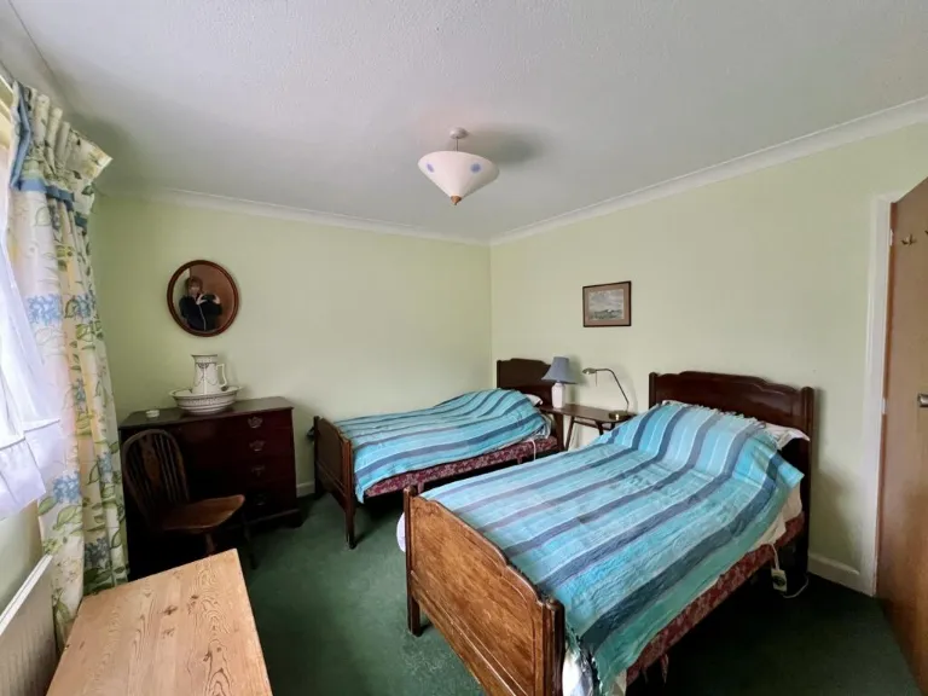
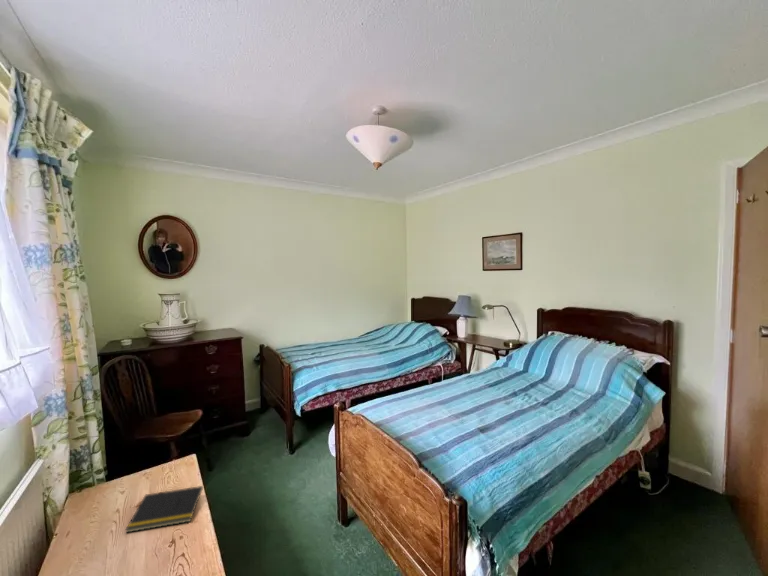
+ notepad (167, 507)
